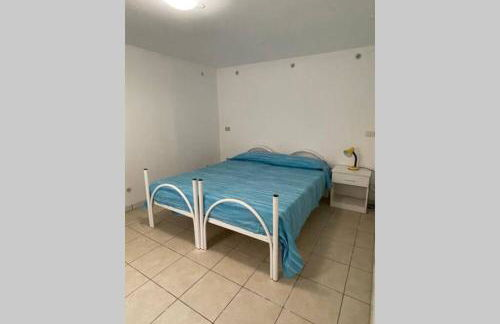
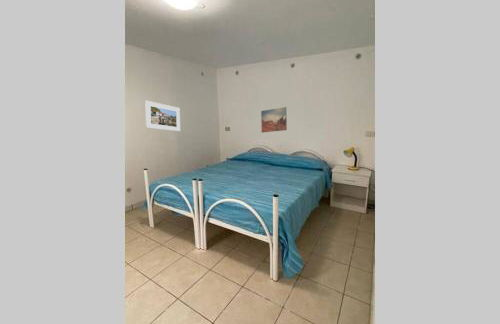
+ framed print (164, 117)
+ wall art (273, 120)
